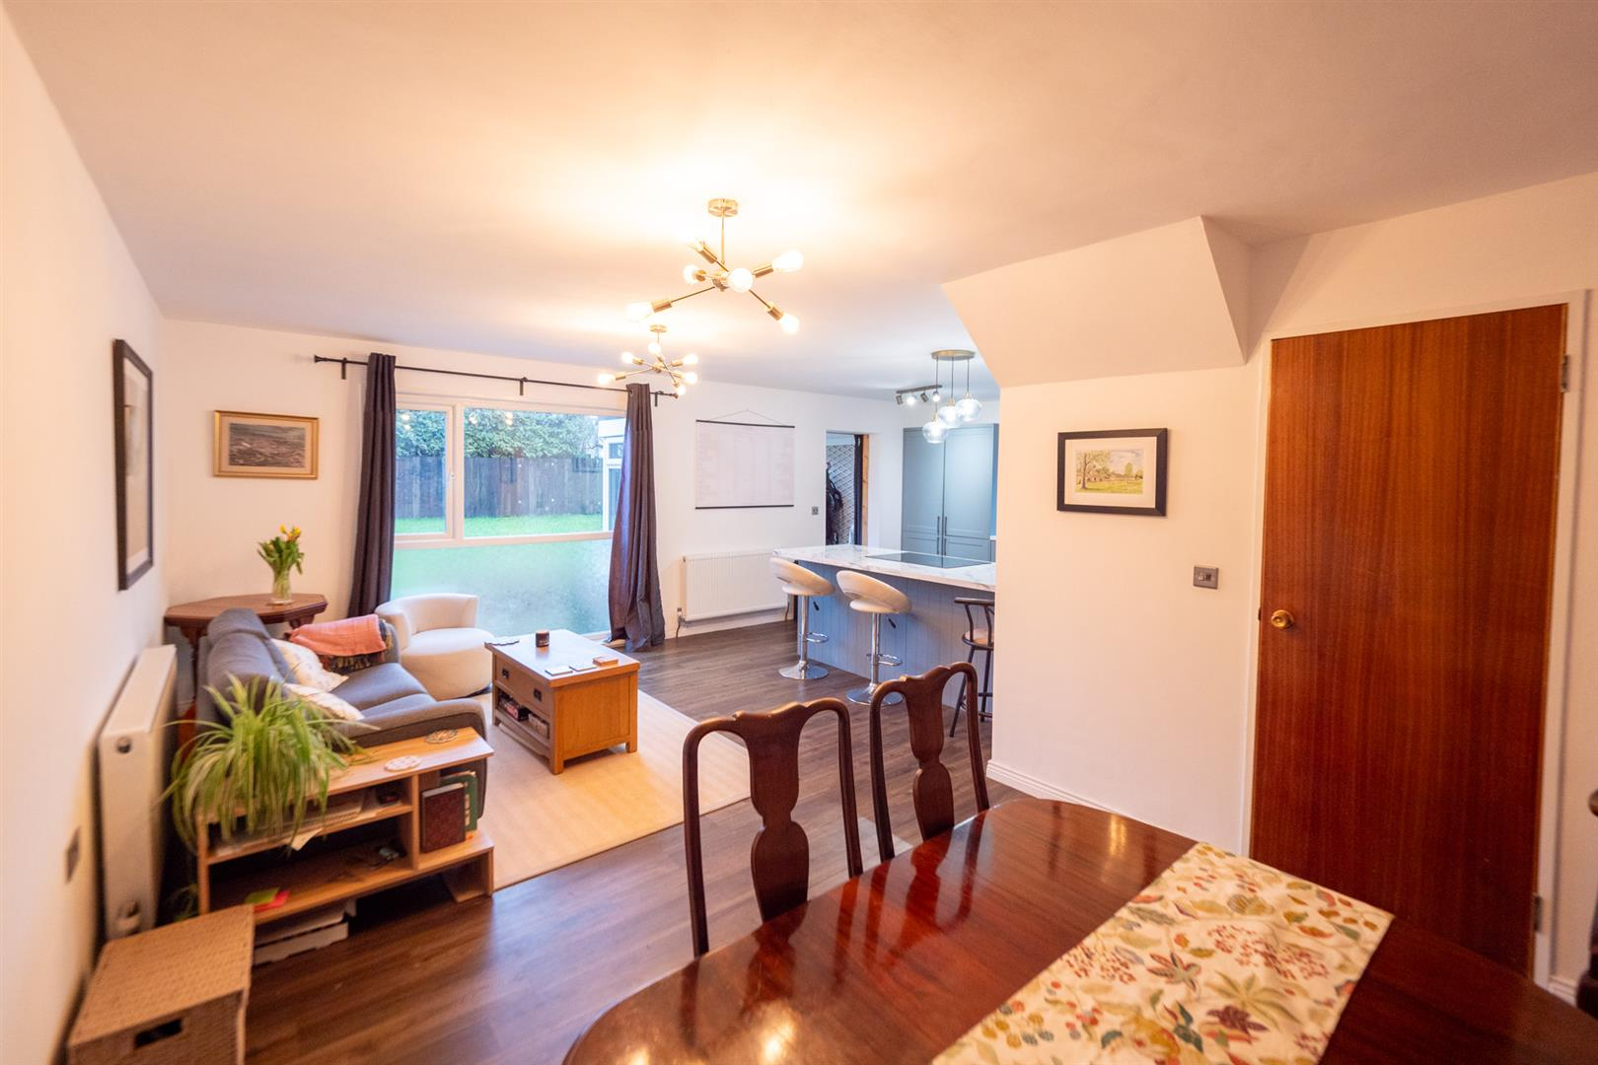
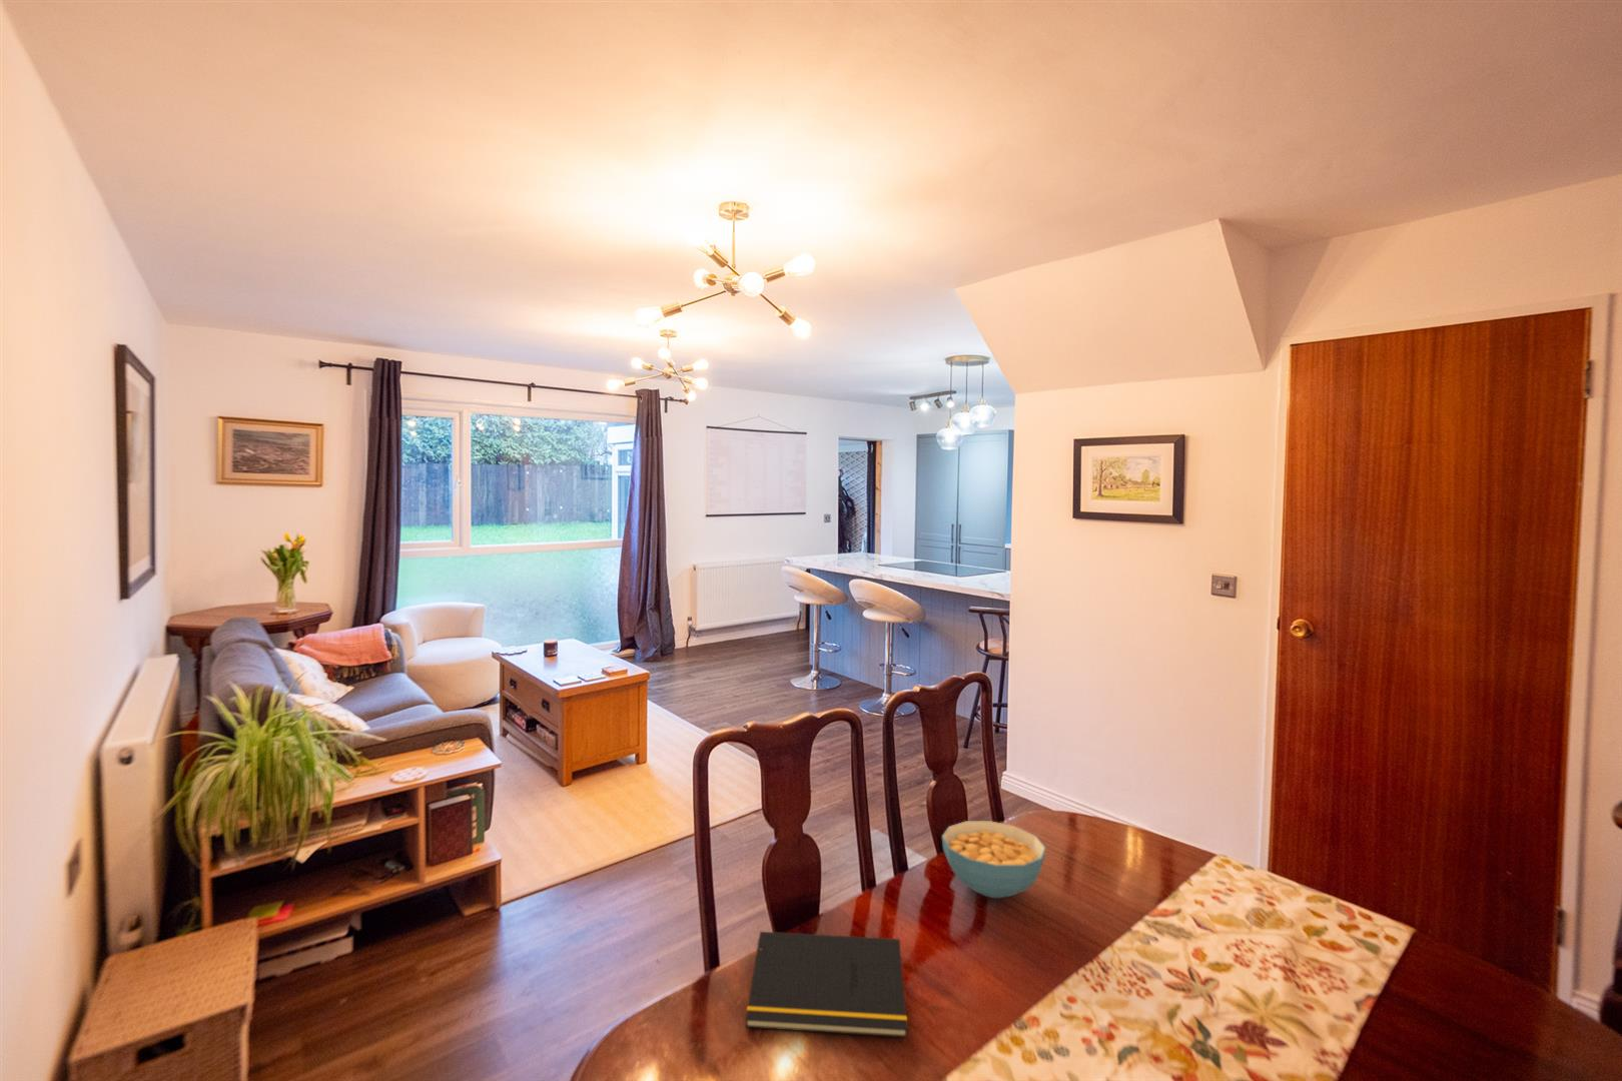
+ cereal bowl (992, 866)
+ notepad (827, 980)
